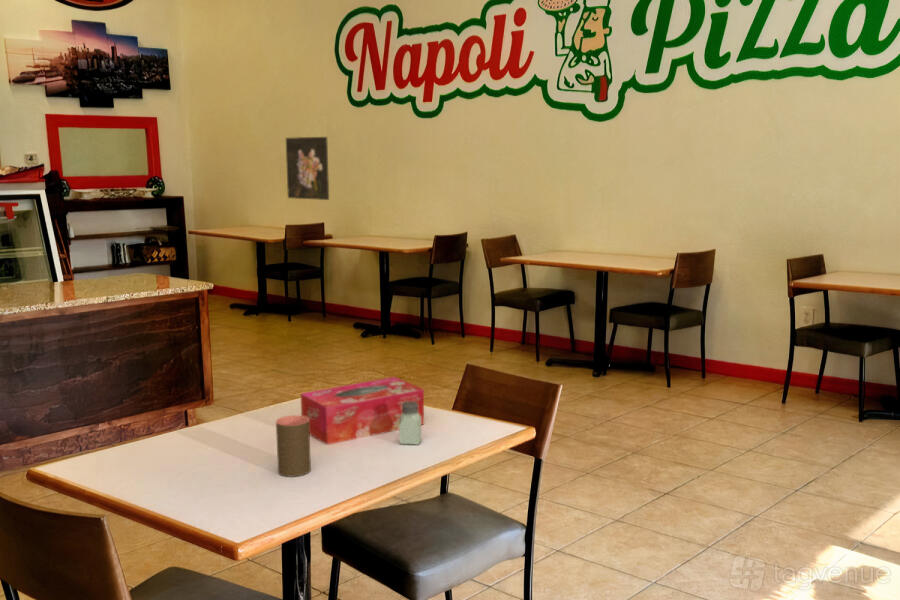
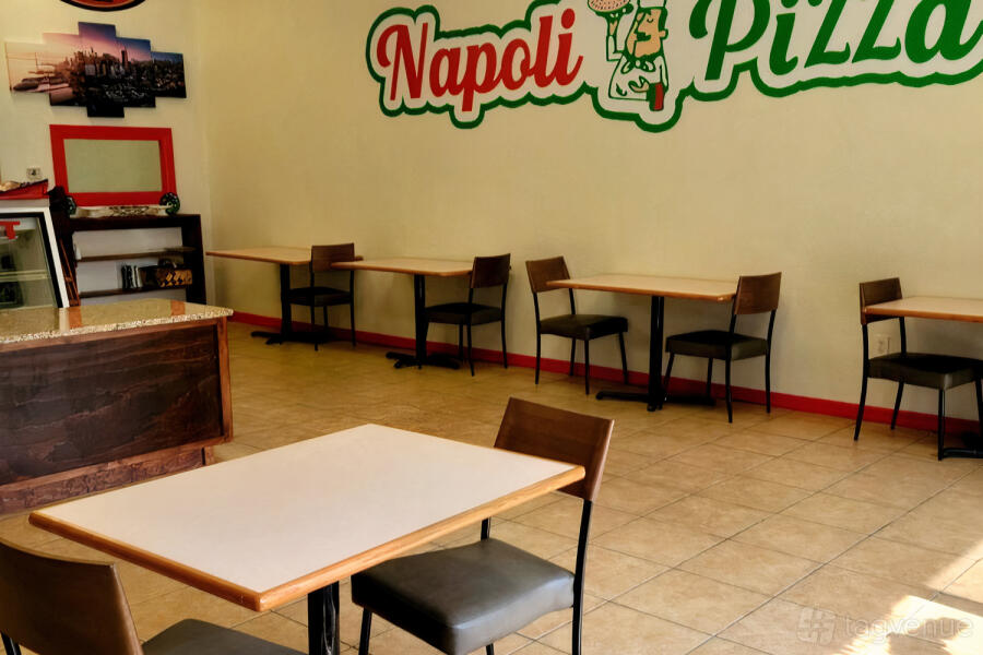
- cup (293, 445)
- tissue box (363, 409)
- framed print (307, 168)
- saltshaker (410, 422)
